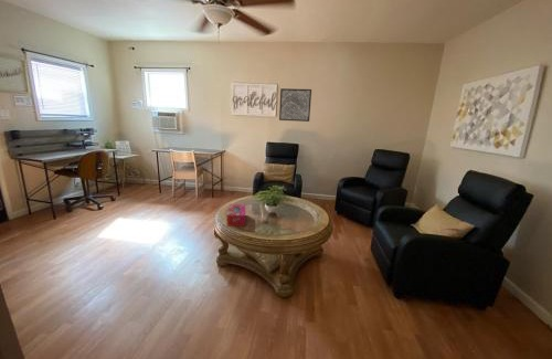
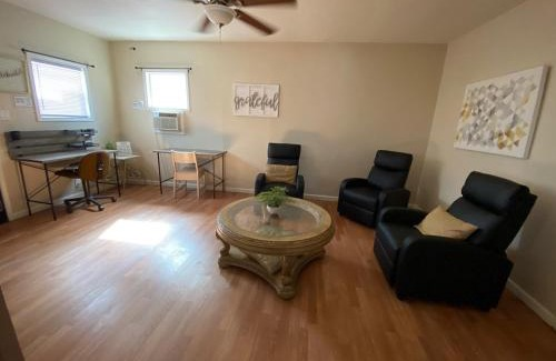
- tissue box (236, 214)
- wall art (295, 105)
